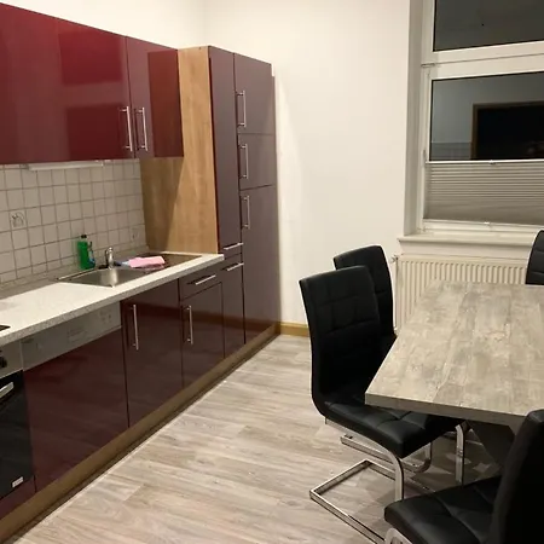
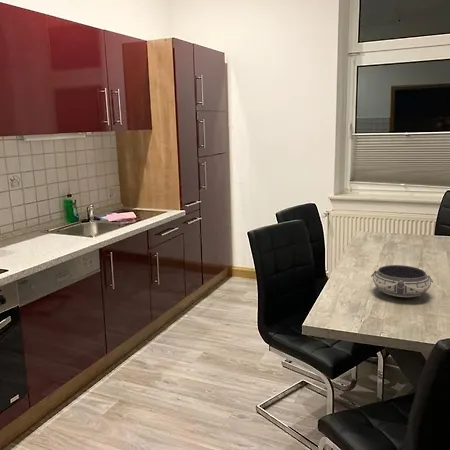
+ bowl (401, 282)
